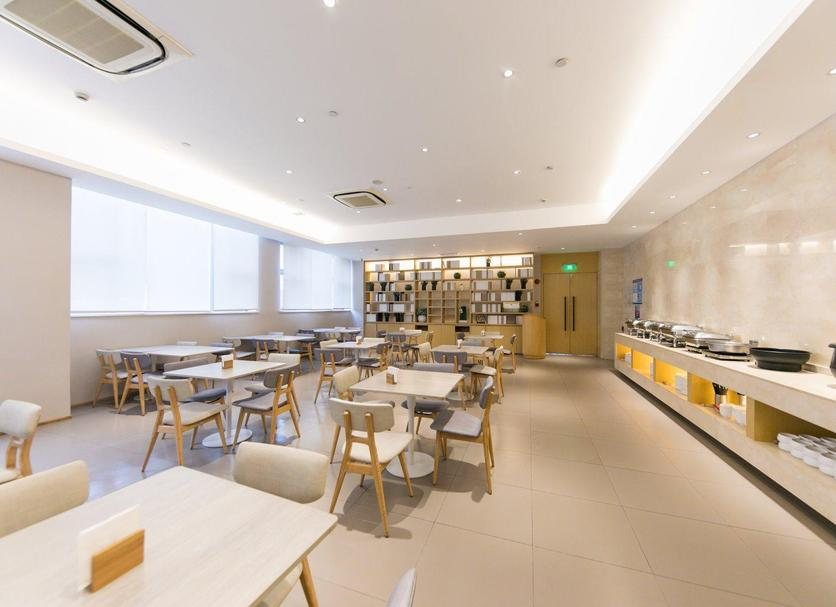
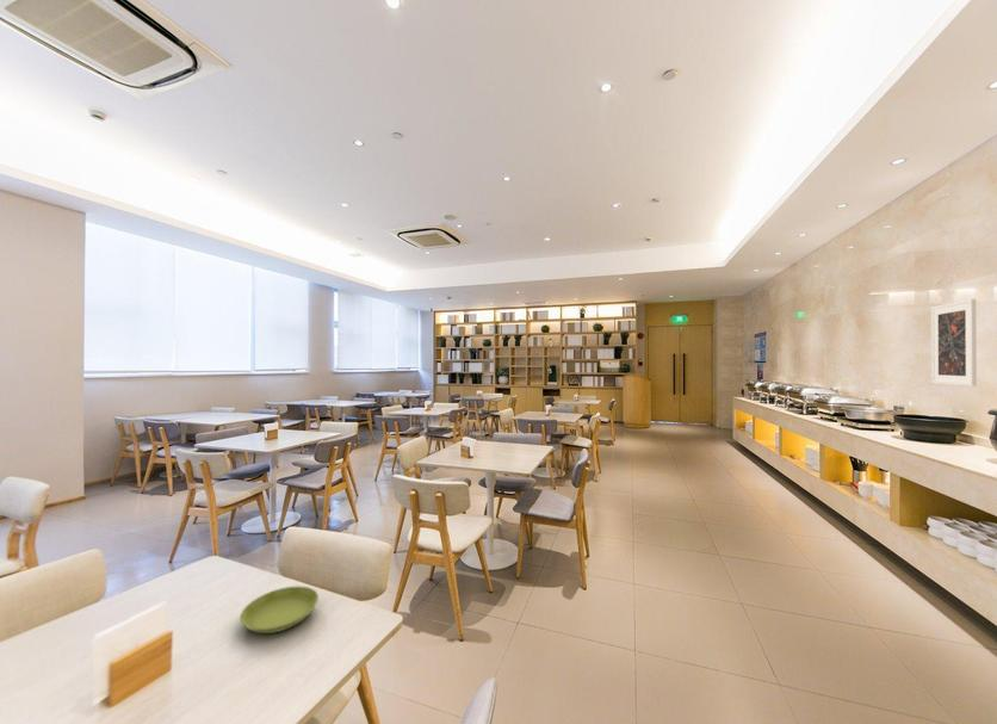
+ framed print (952, 344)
+ saucer (280, 611)
